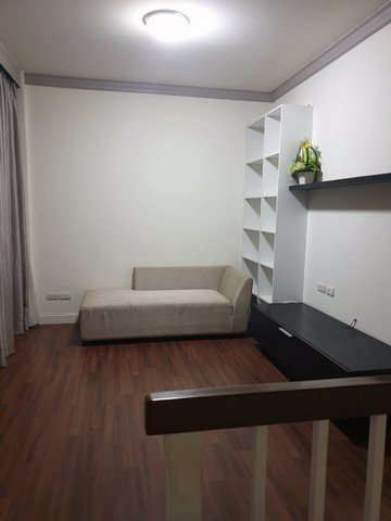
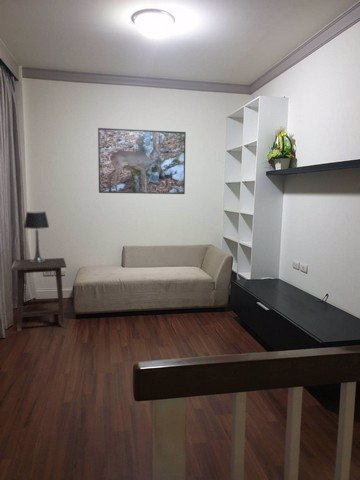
+ table lamp (36, 236)
+ side table (40, 300)
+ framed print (142, 162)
